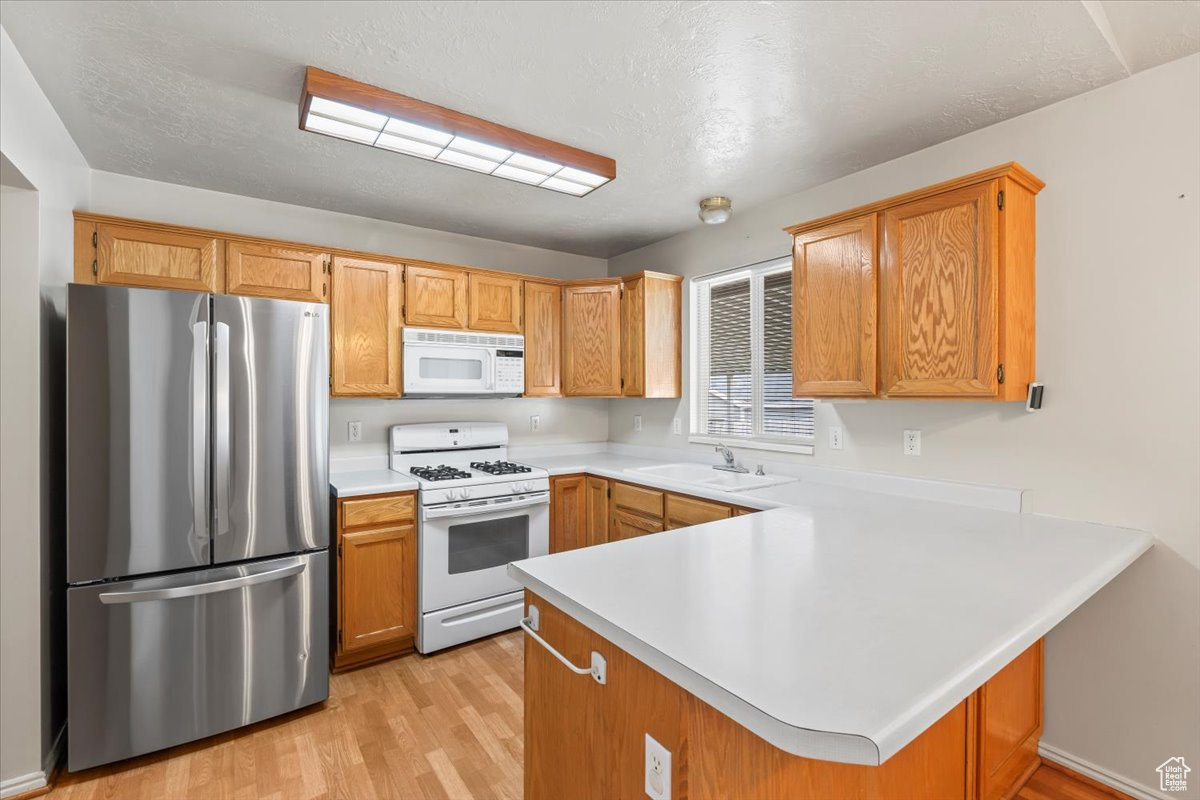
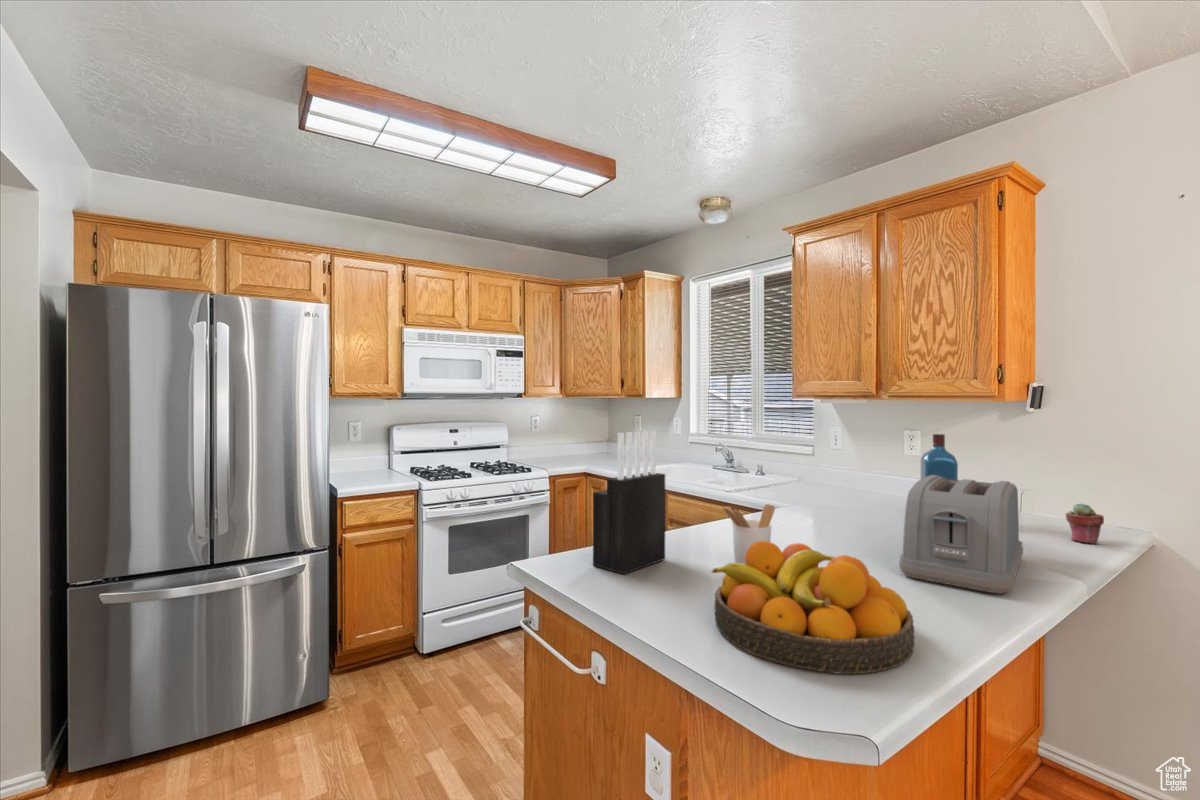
+ liquor (938, 475)
+ knife block (626, 496)
+ fruit bowl (808, 588)
+ toaster (963, 523)
+ potted succulent (1084, 522)
+ utensil holder (745, 537)
